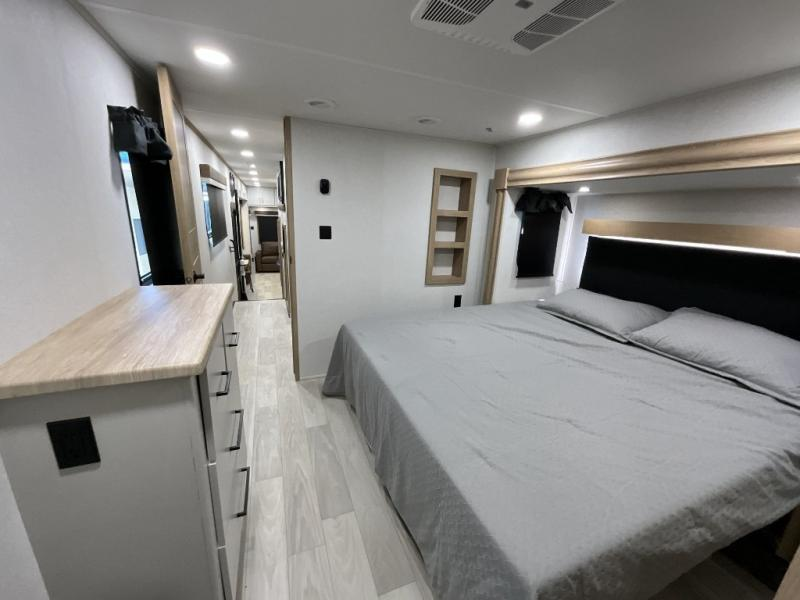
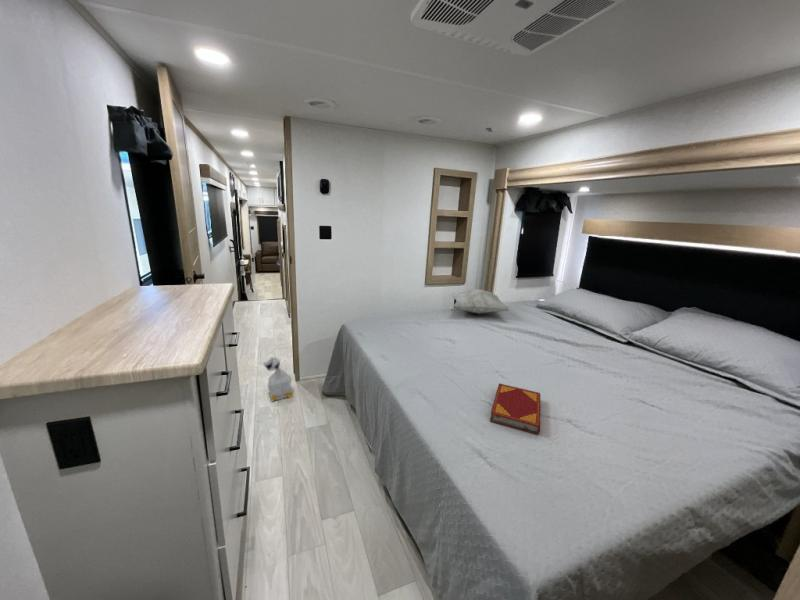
+ decorative pillow (477, 301)
+ bag (278, 376)
+ hardback book (516, 406)
